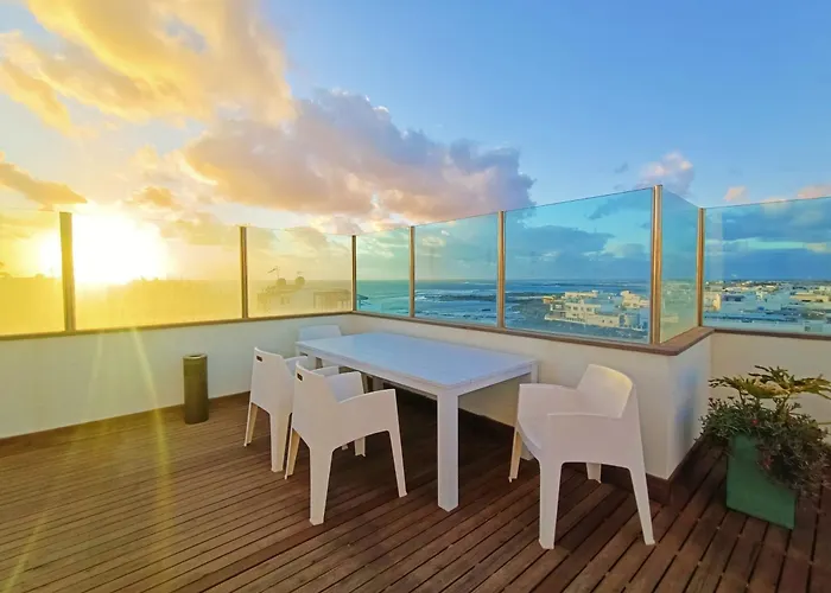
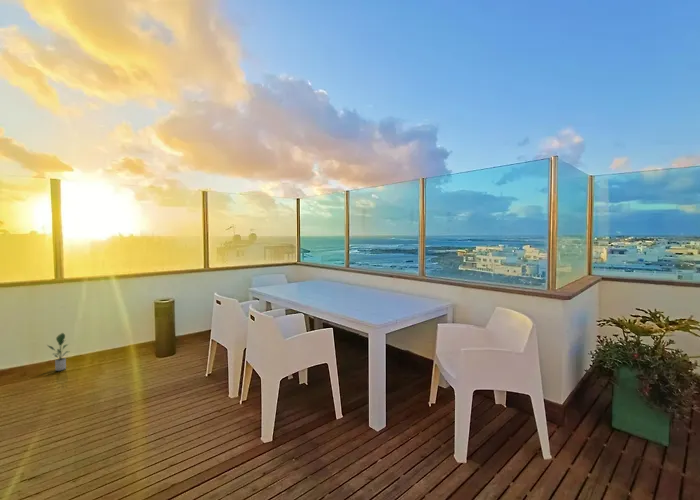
+ potted plant (59, 352)
